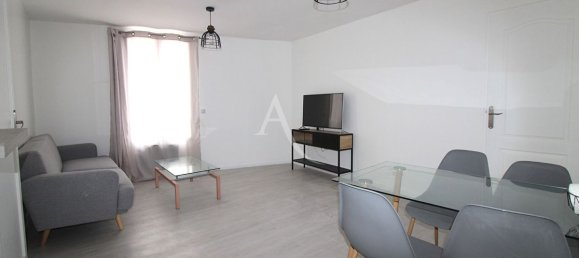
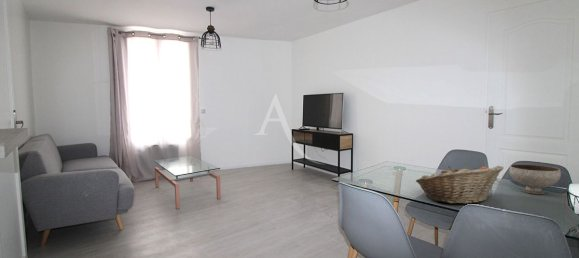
+ fruit basket (458, 180)
+ bowl (533, 179)
